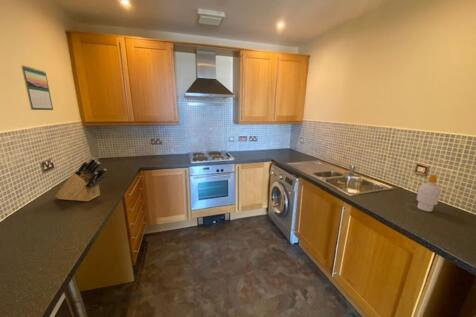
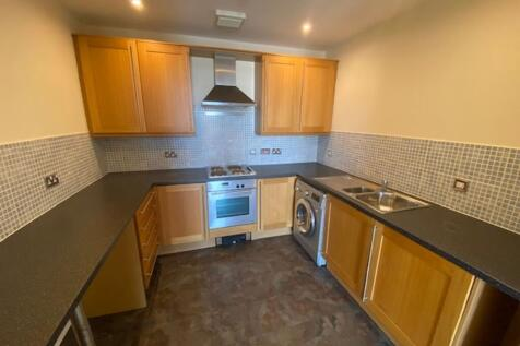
- knife block (80, 178)
- soap bottle (428, 192)
- calendar (38, 89)
